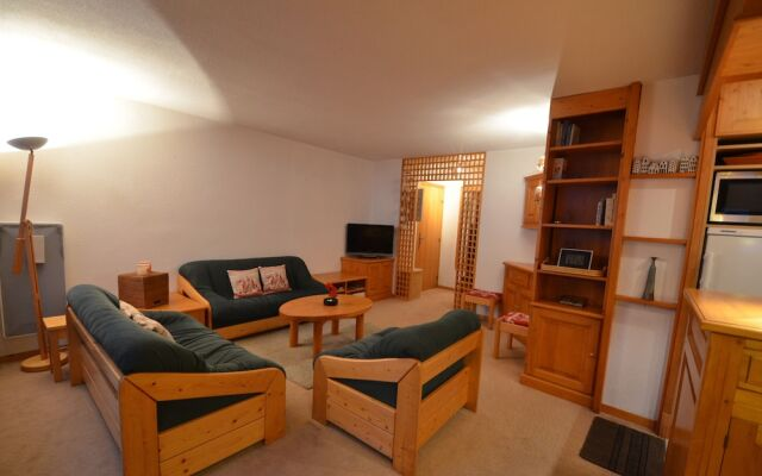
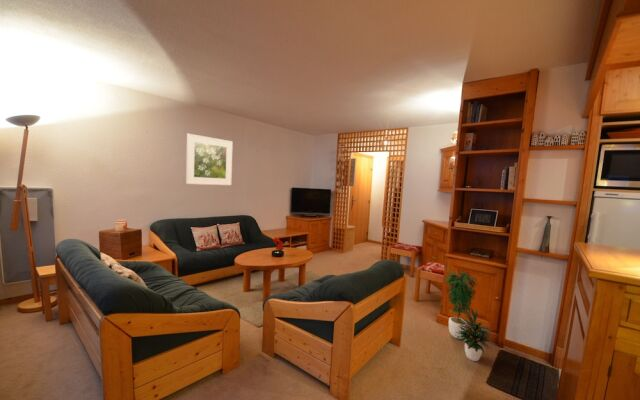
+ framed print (210, 161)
+ potted plant (465, 309)
